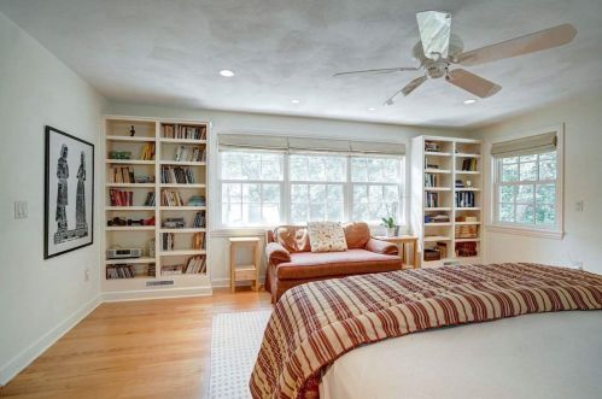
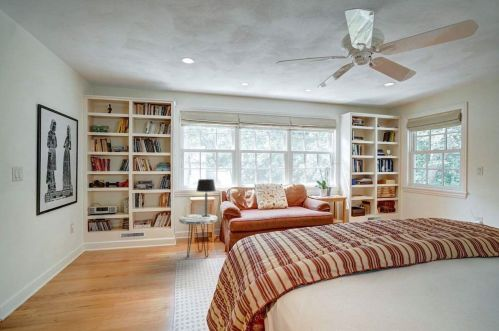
+ table lamp (206, 197)
+ side table (197, 236)
